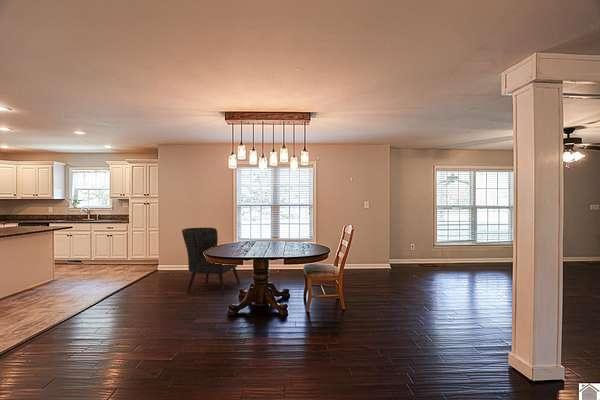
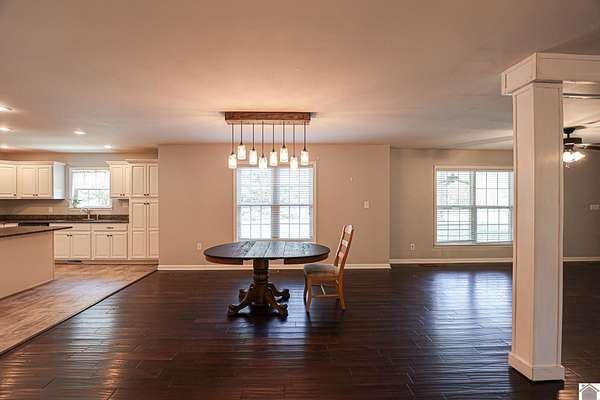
- chair (205, 258)
